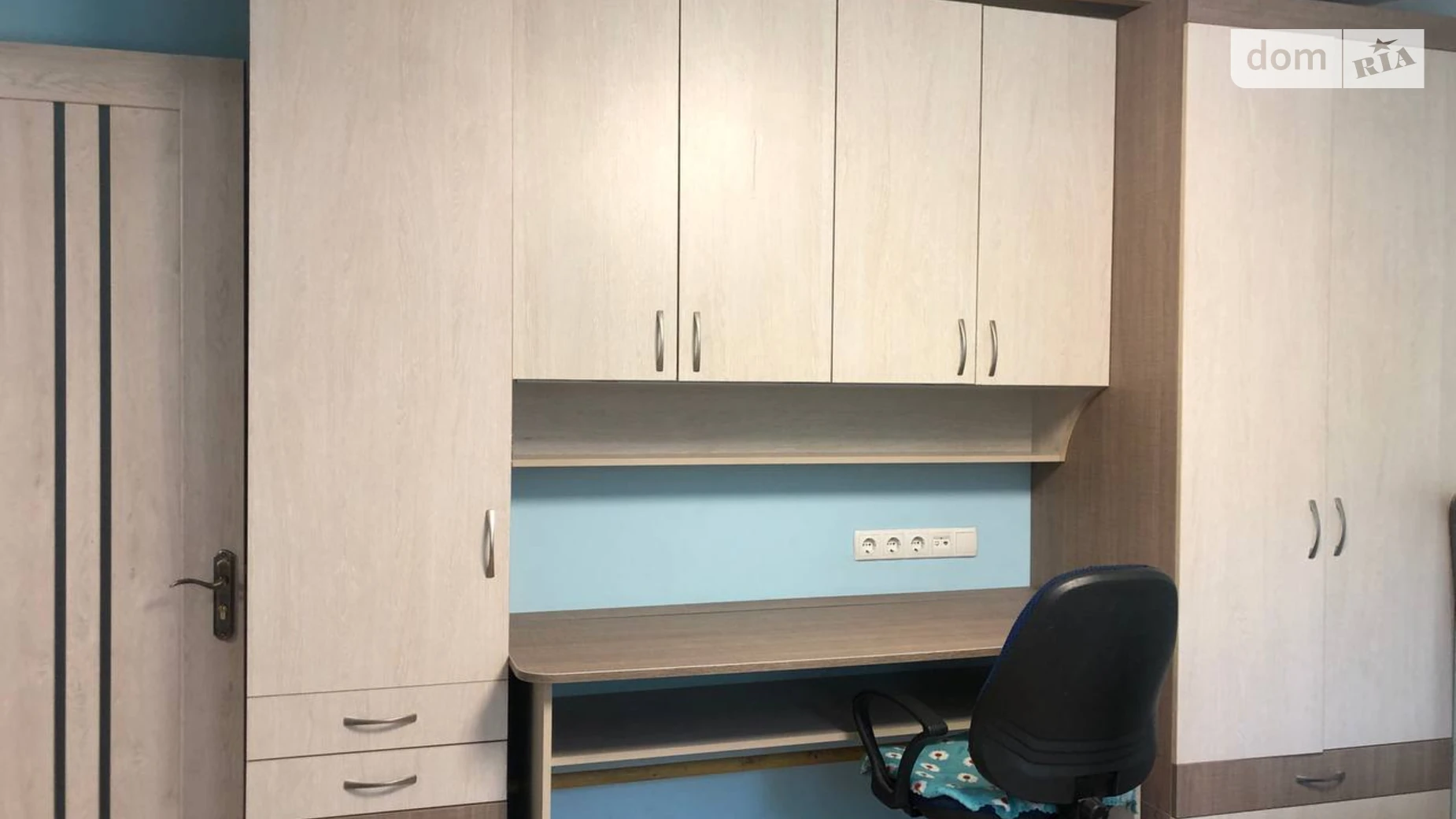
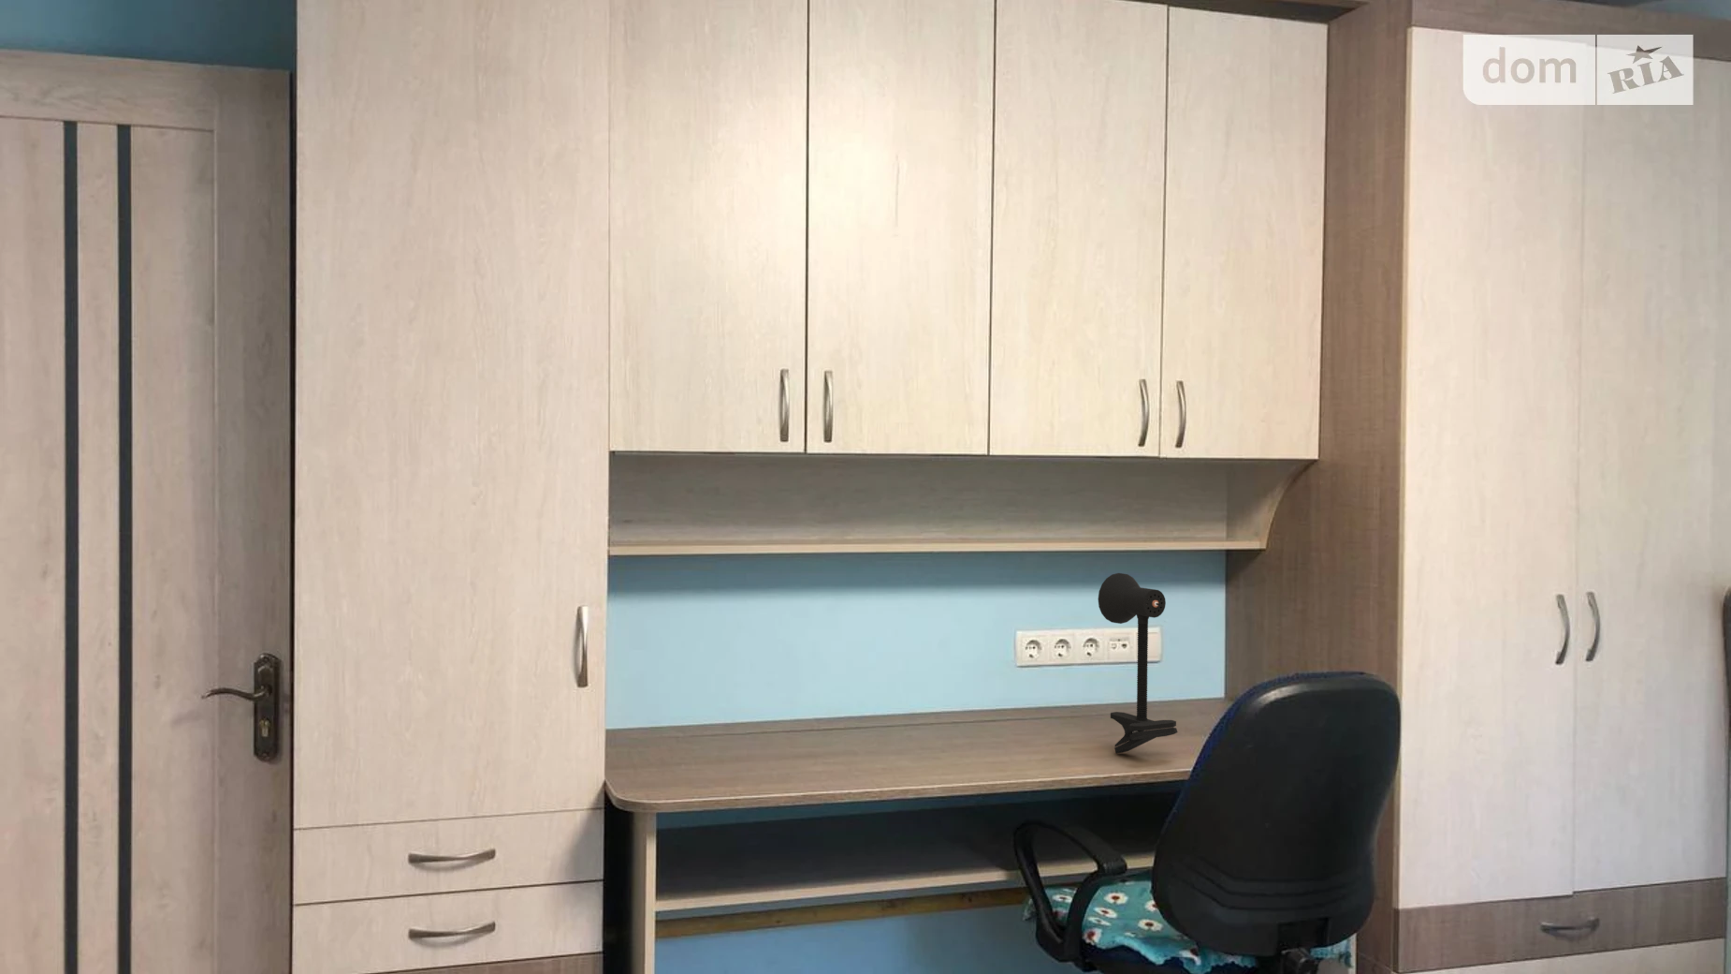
+ desk lamp (1138, 667)
